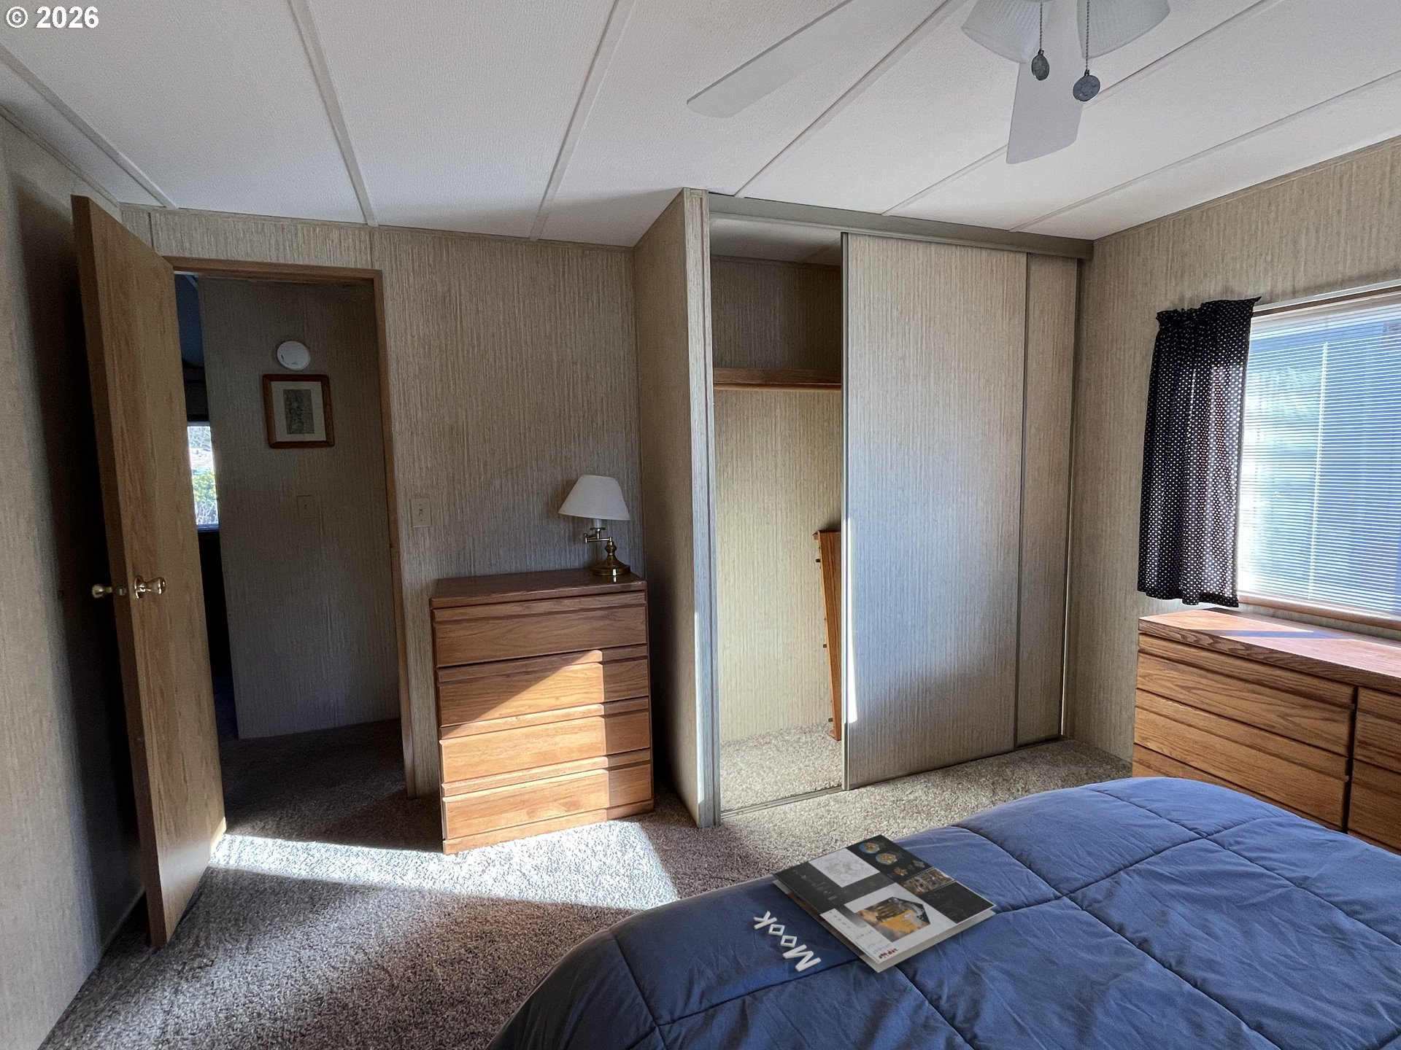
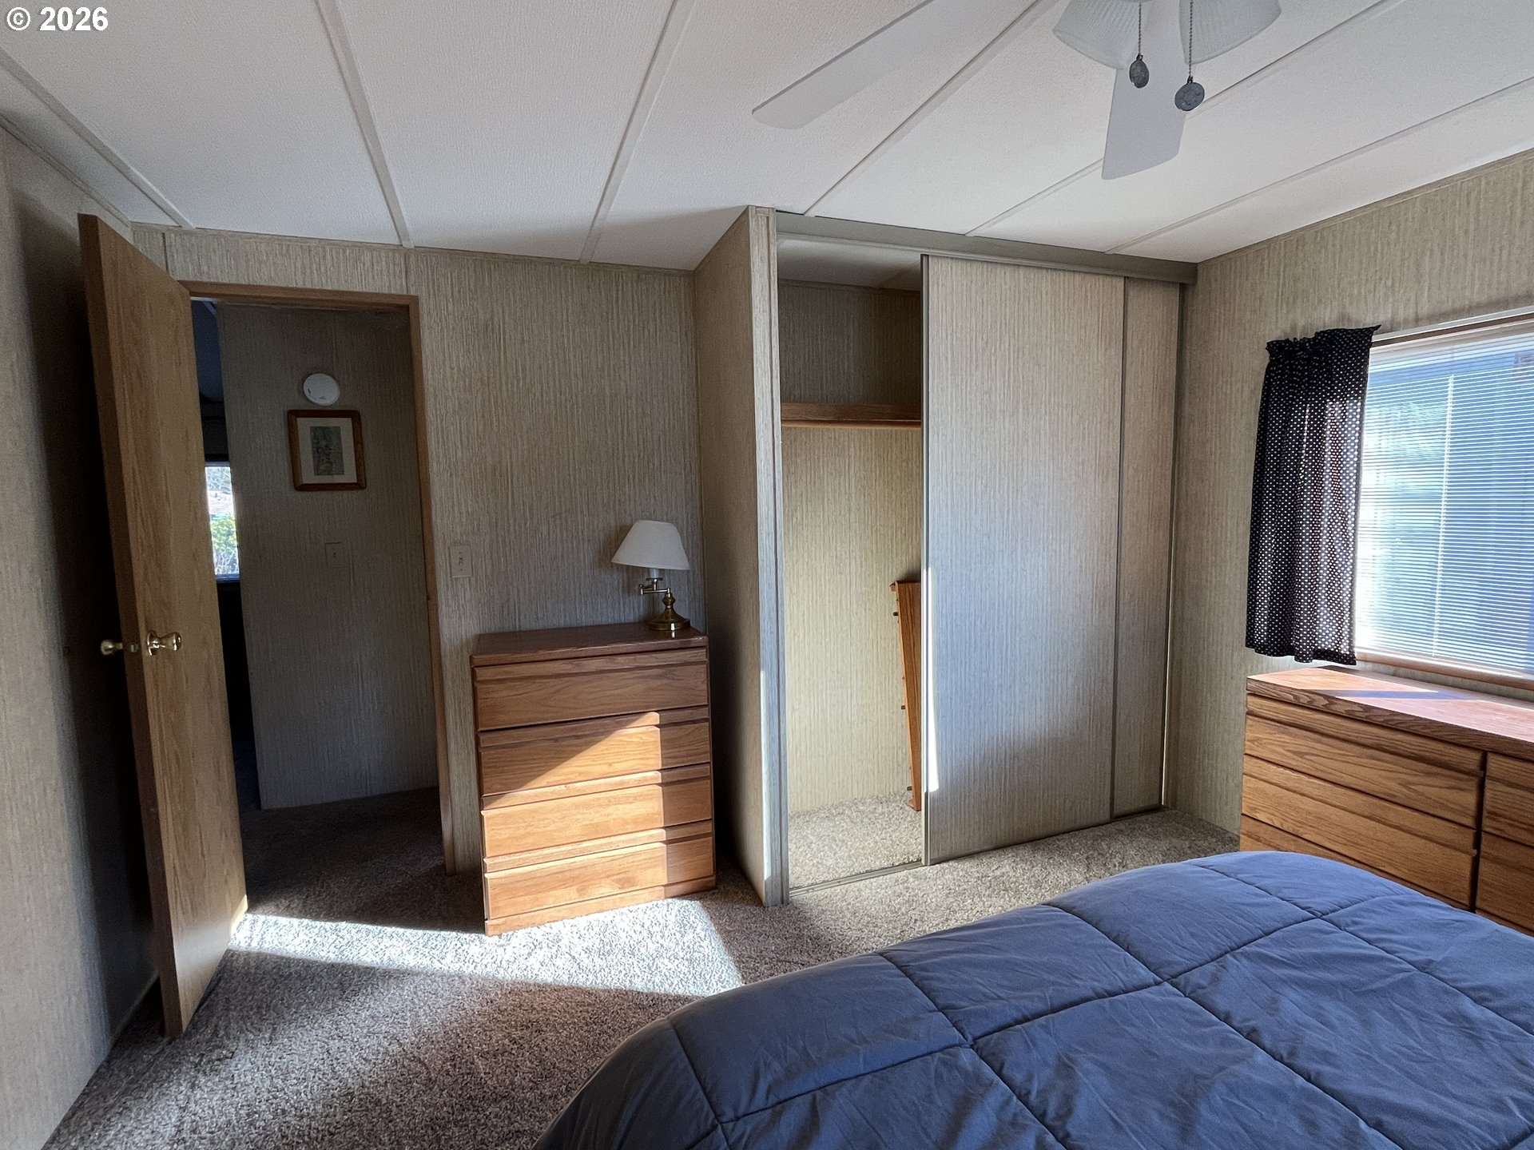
- magazine (858, 902)
